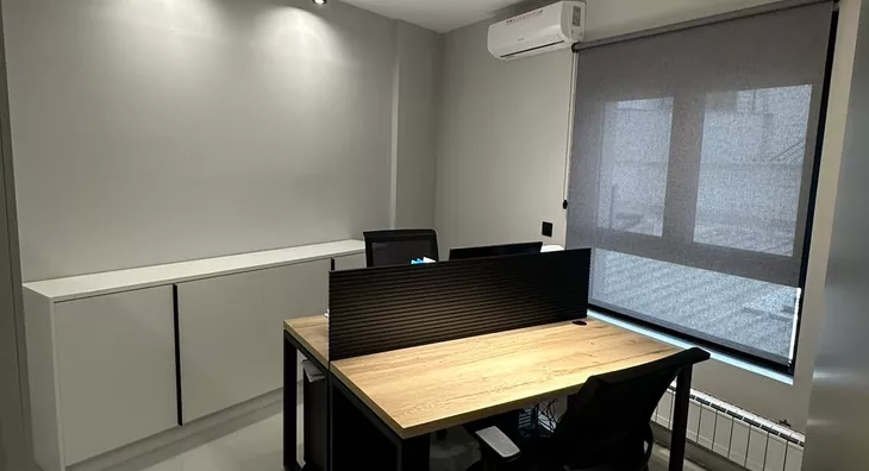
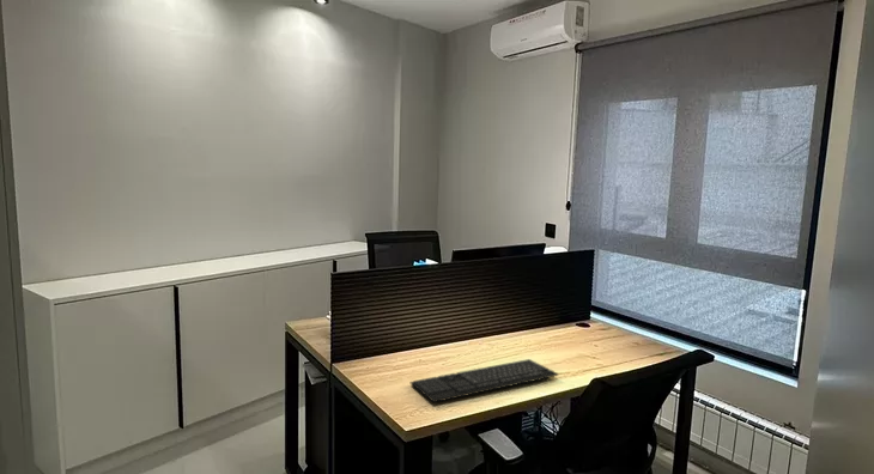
+ keyboard (486, 378)
